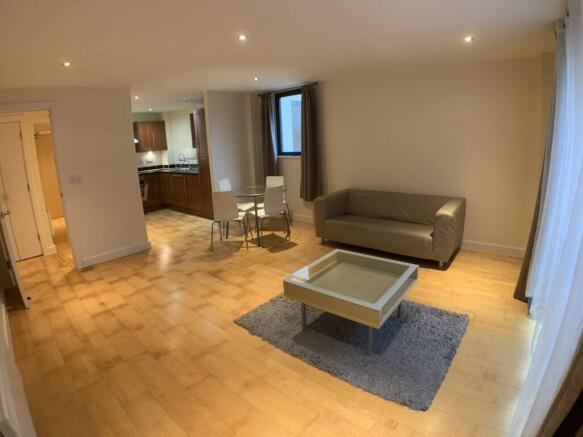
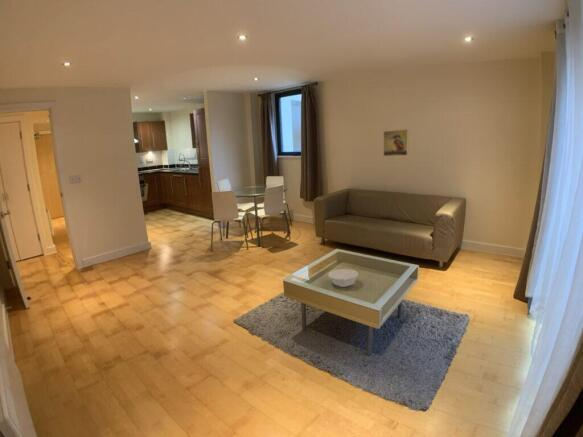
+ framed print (395, 143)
+ bowl (343, 278)
